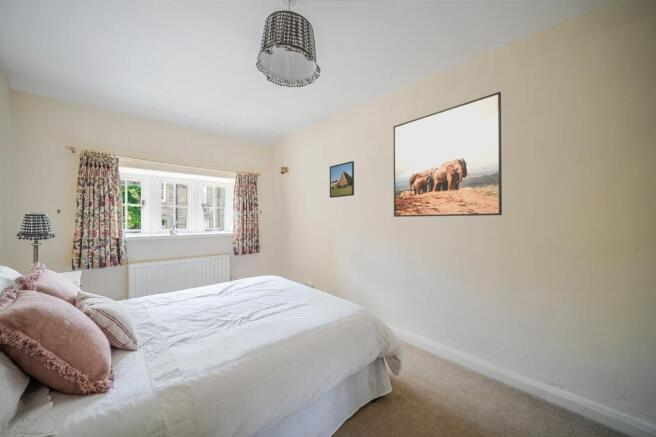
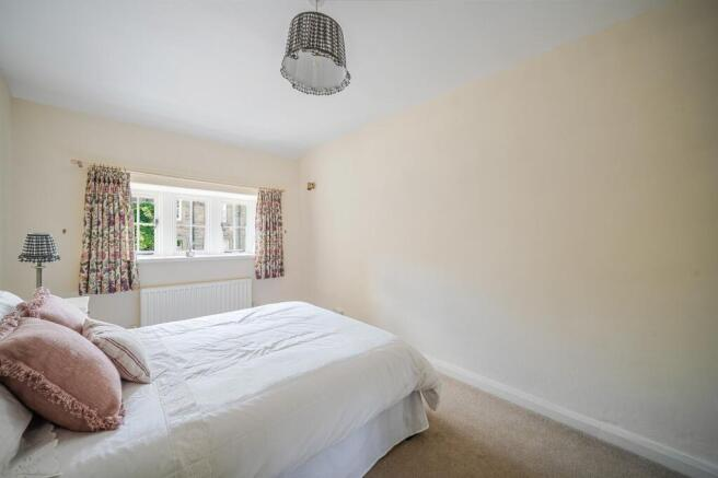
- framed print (439, 163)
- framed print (341, 180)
